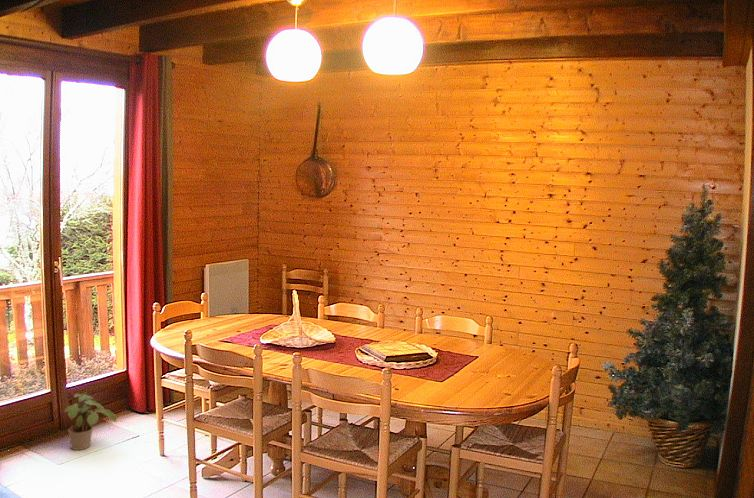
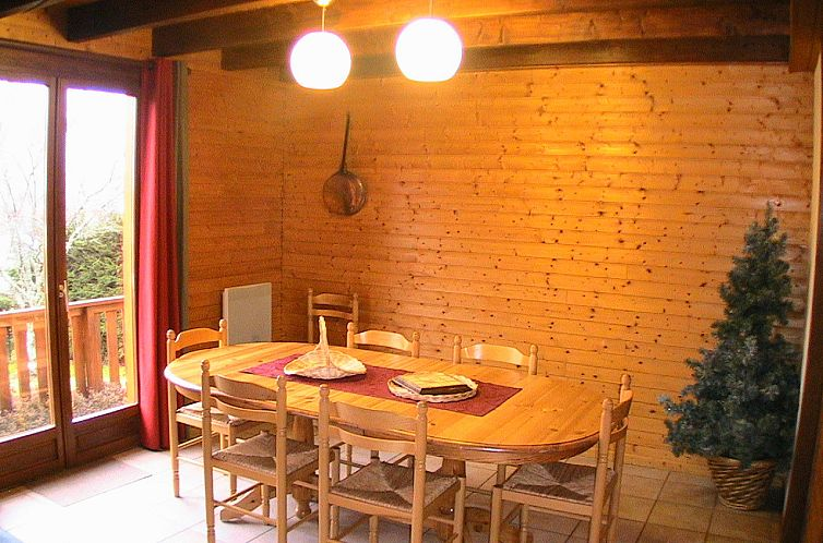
- potted plant (86, 421)
